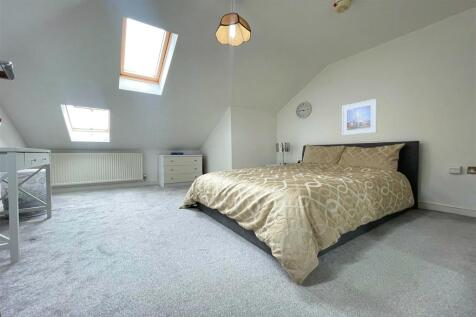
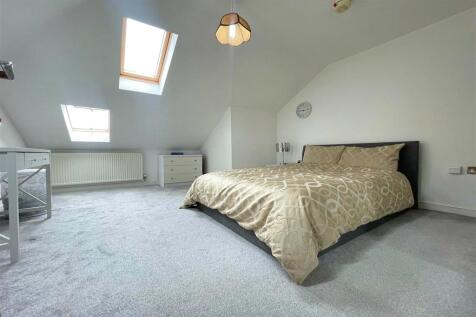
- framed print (358, 118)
